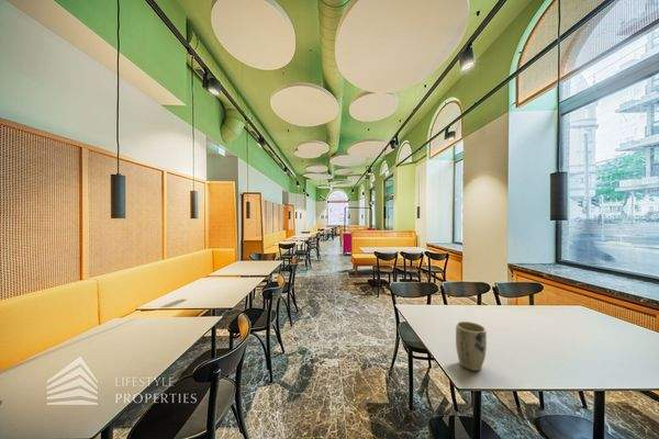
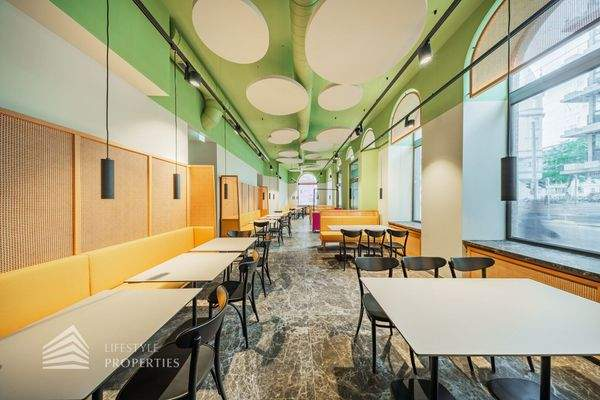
- plant pot (470, 346)
